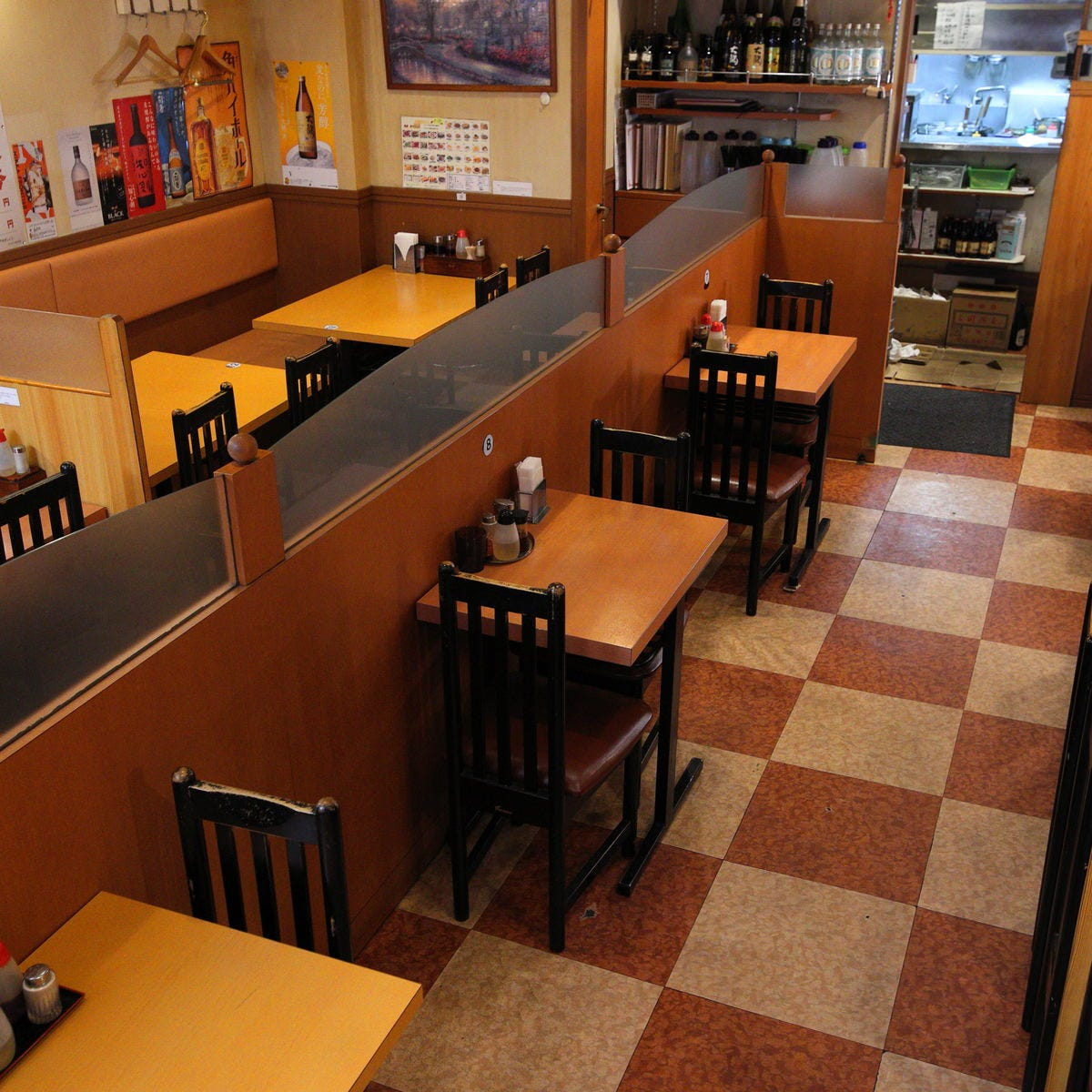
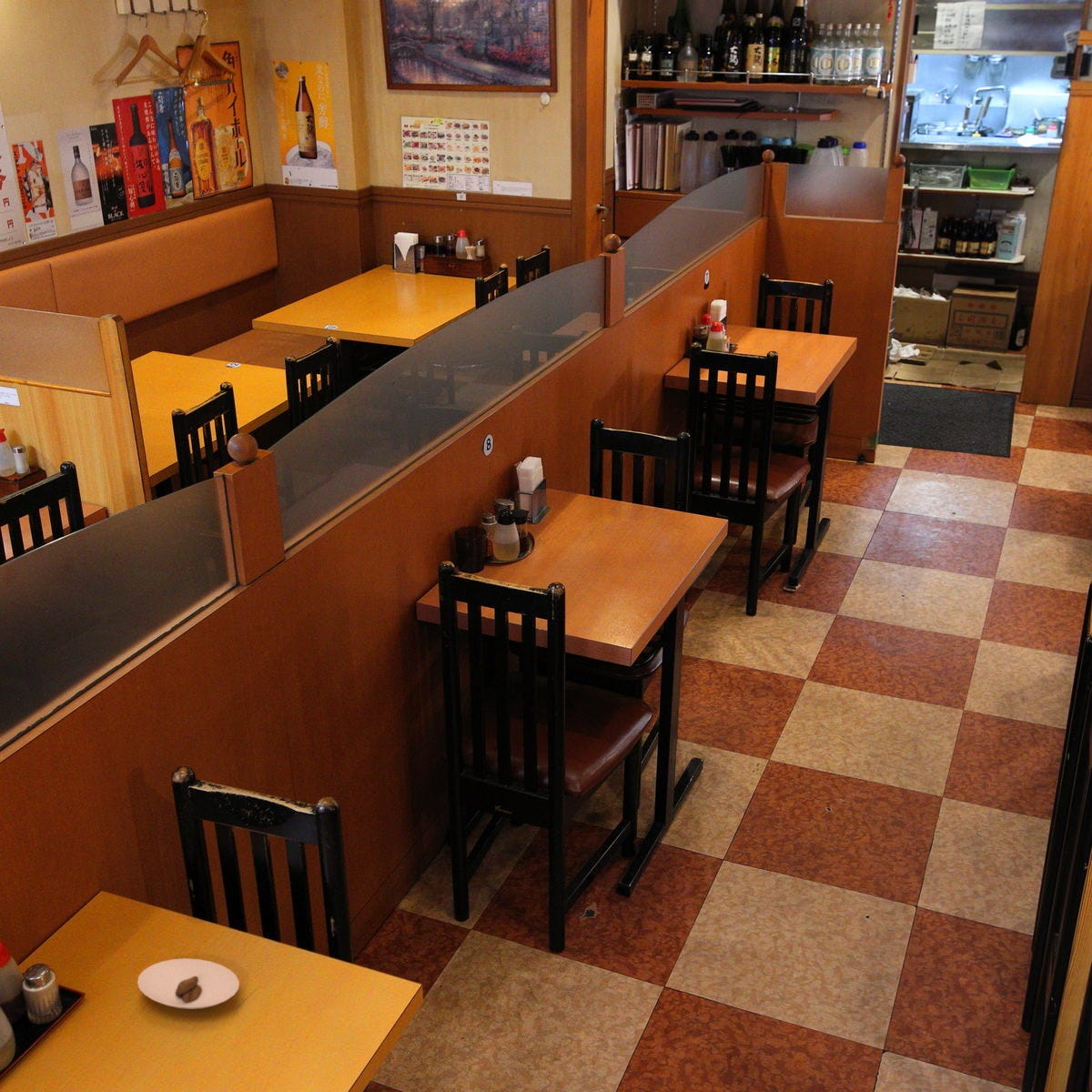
+ saucer (189, 987)
